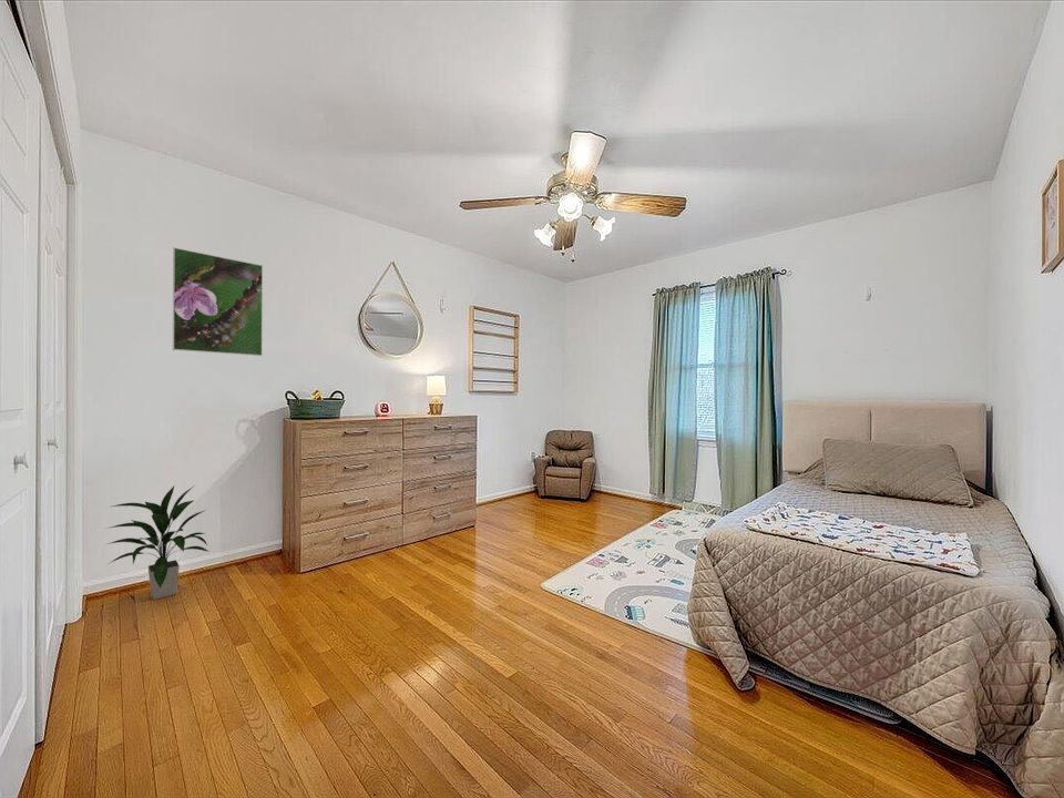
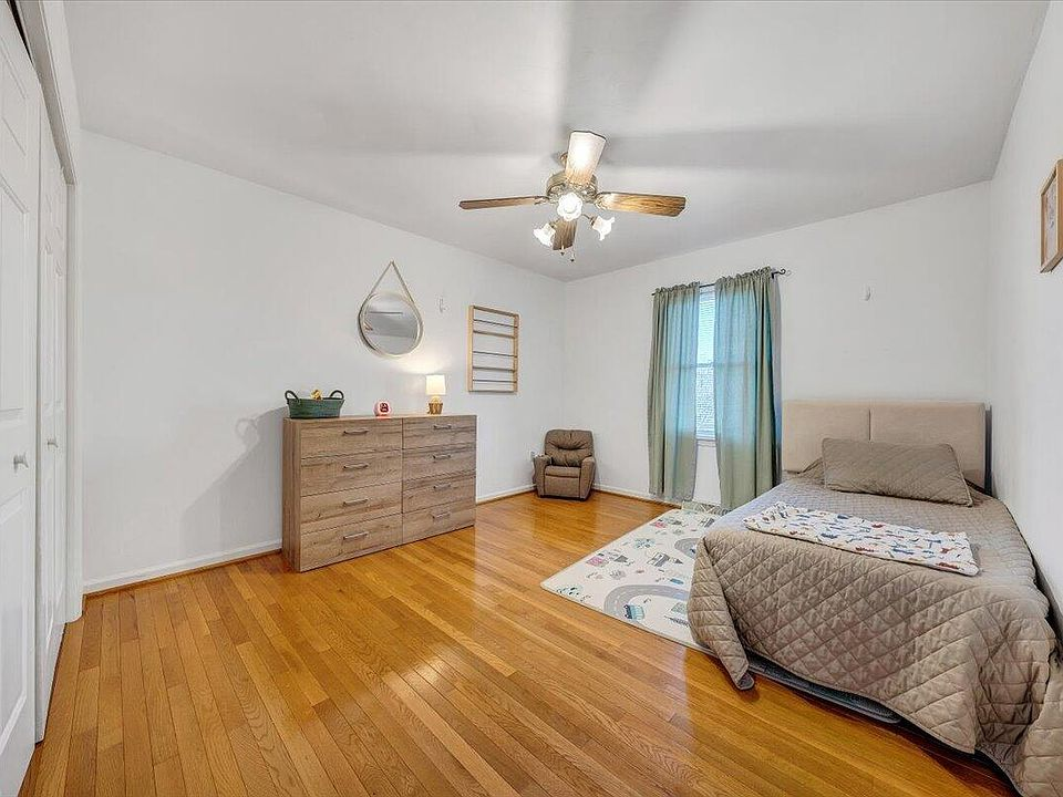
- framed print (219, 305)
- indoor plant (161, 541)
